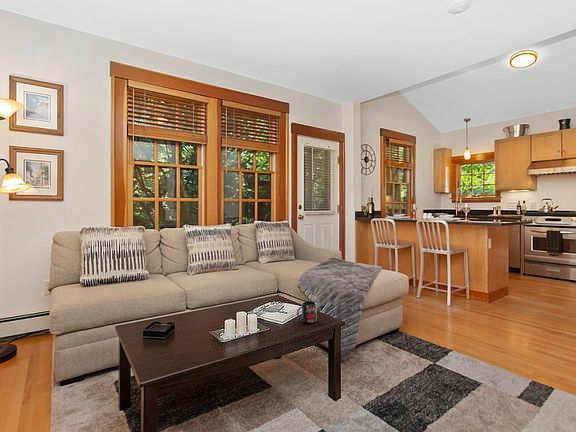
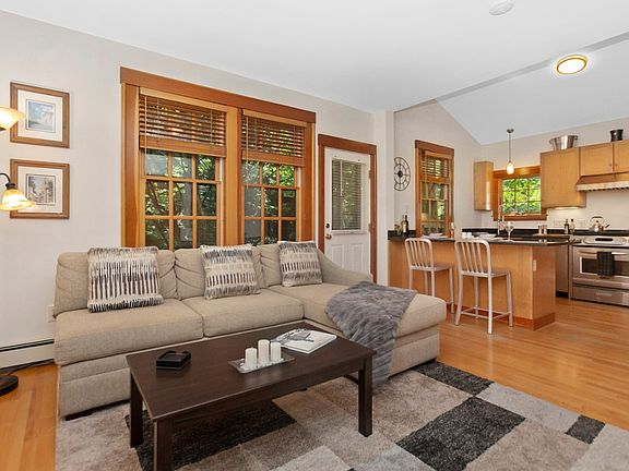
- mug (306, 312)
